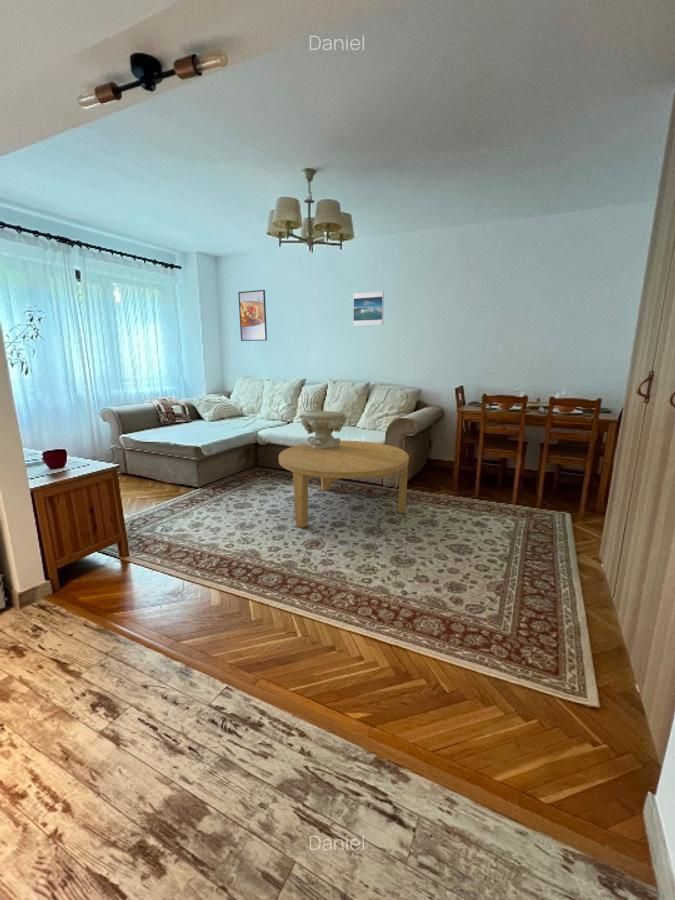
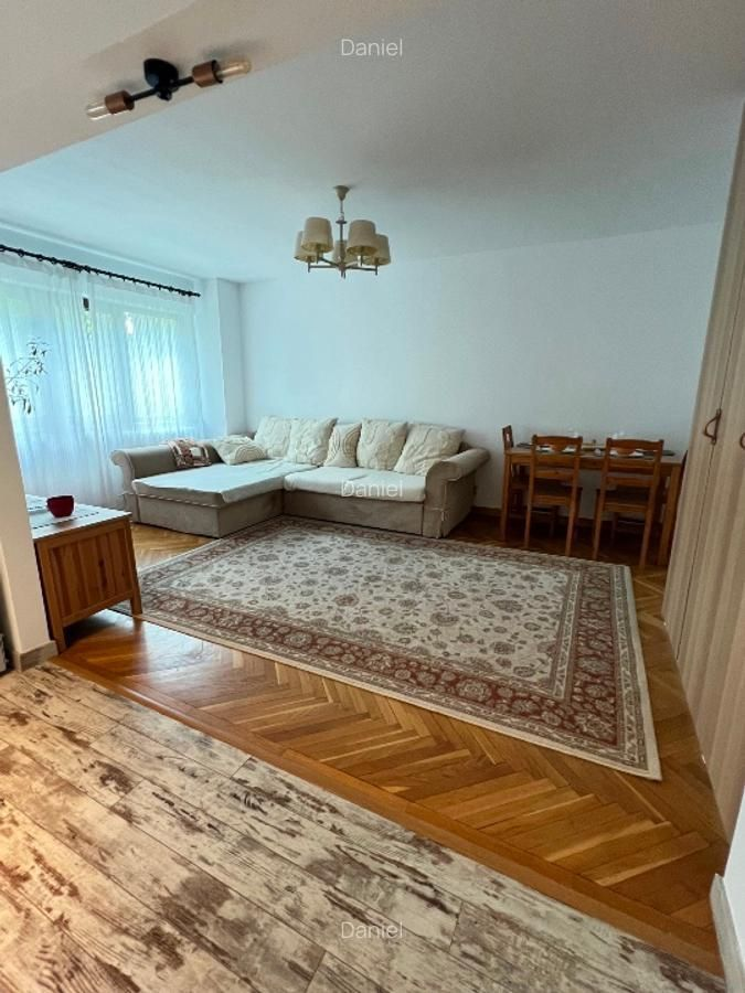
- decorative bowl (319, 428)
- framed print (252, 316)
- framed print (368, 309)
- coffee table (343, 477)
